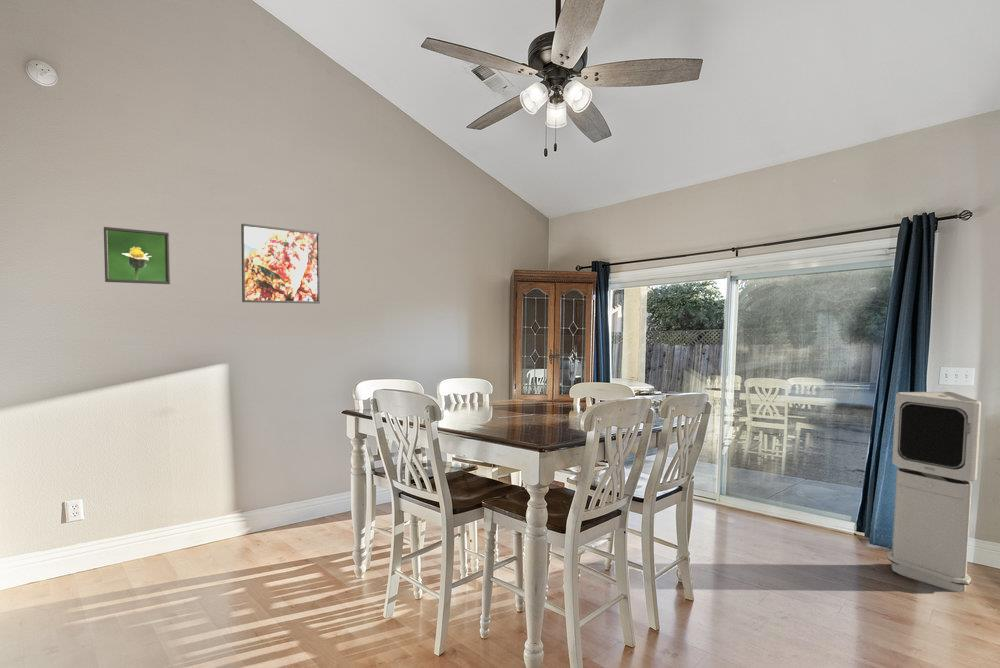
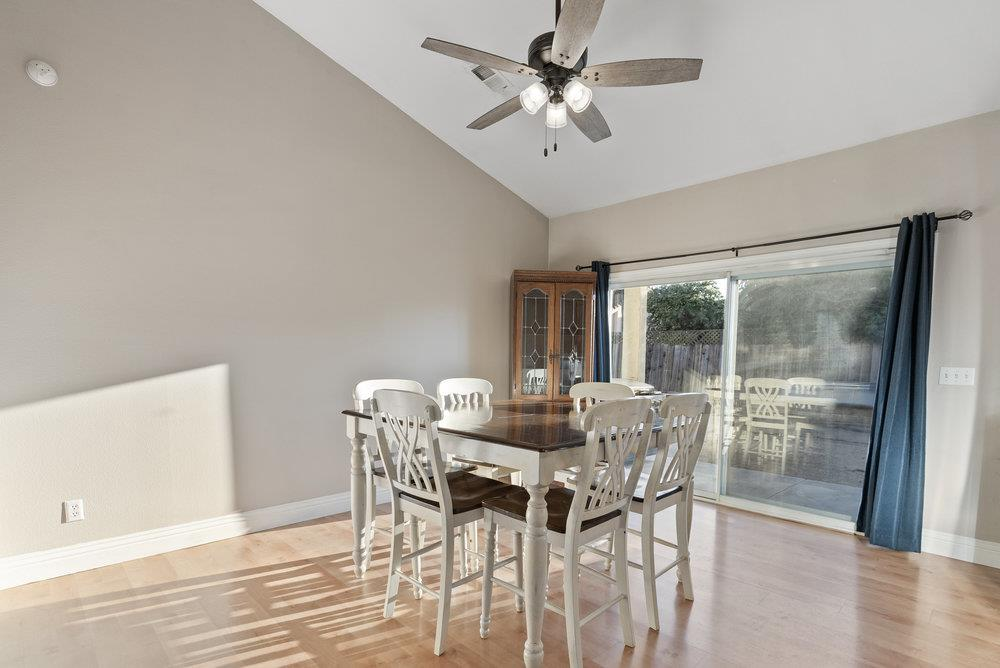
- air purifier (936, 484)
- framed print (138, 256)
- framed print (282, 265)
